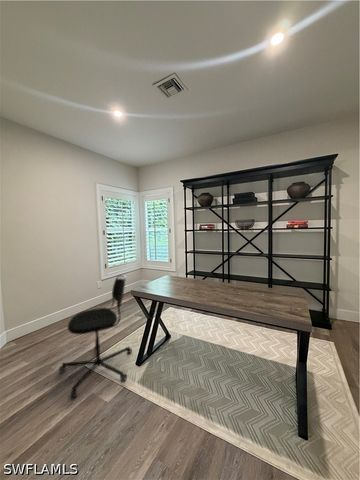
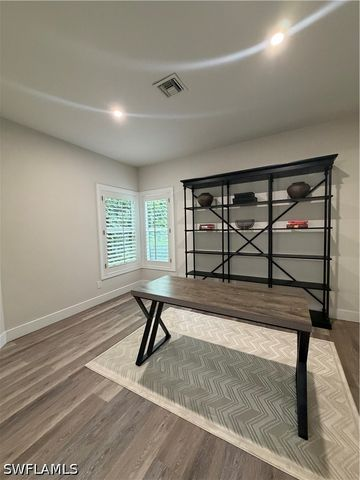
- office chair (96, 323)
